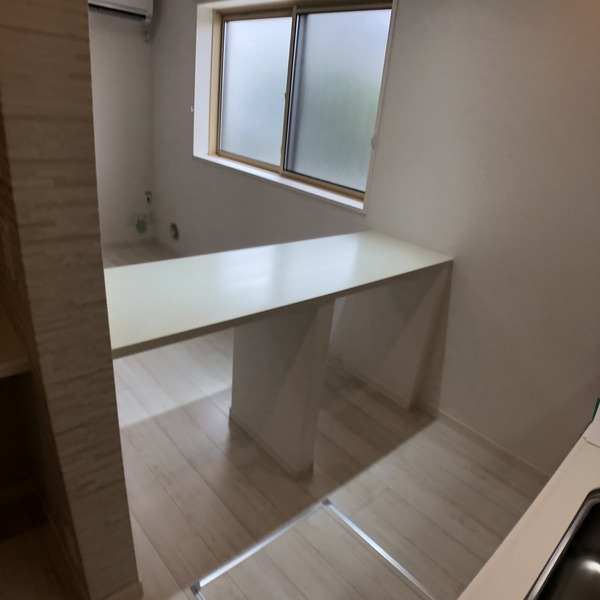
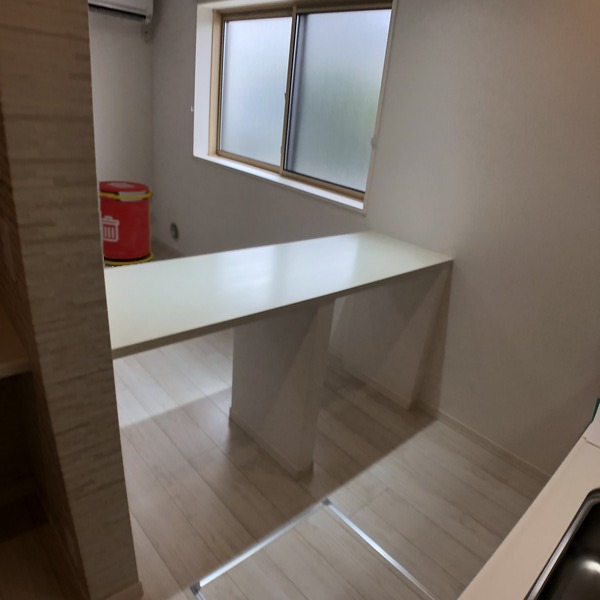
+ trash can (121, 221)
